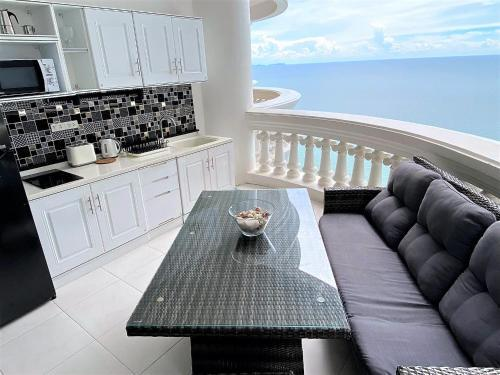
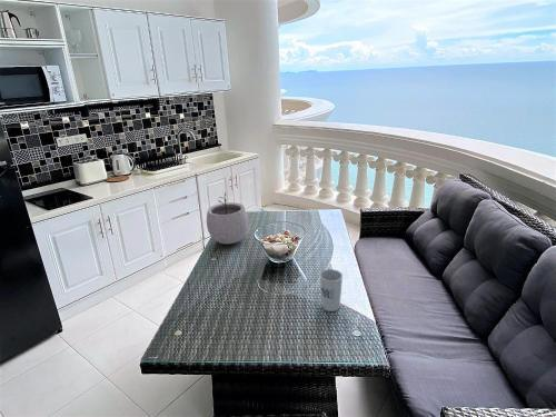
+ plant pot (227, 217)
+ cup (330, 290)
